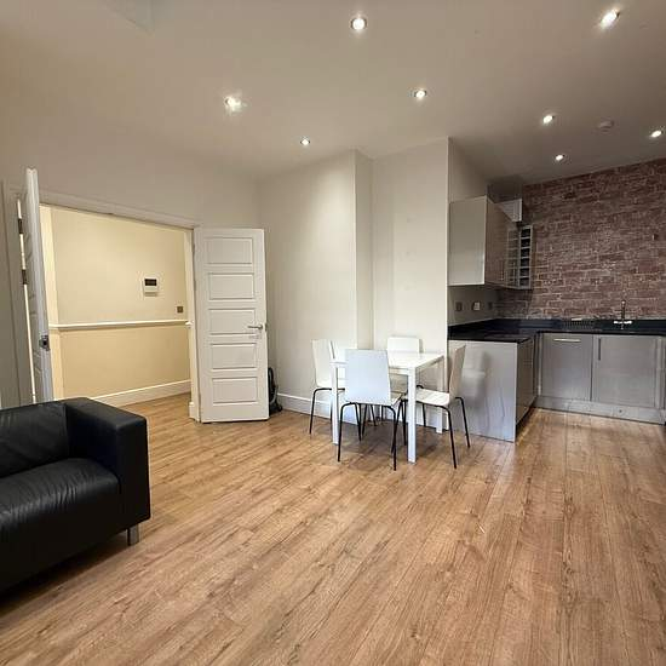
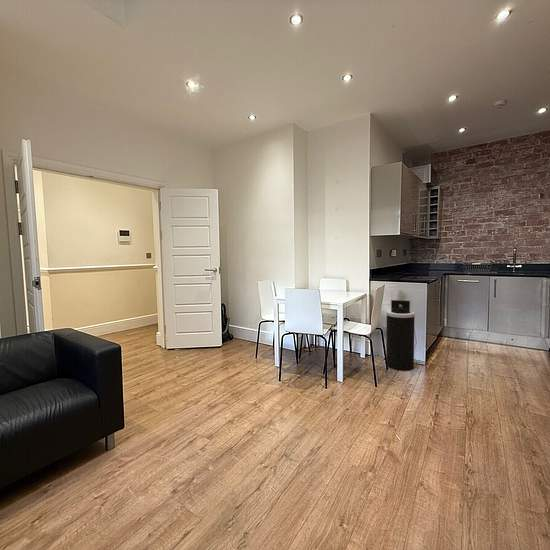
+ trash can (400, 333)
